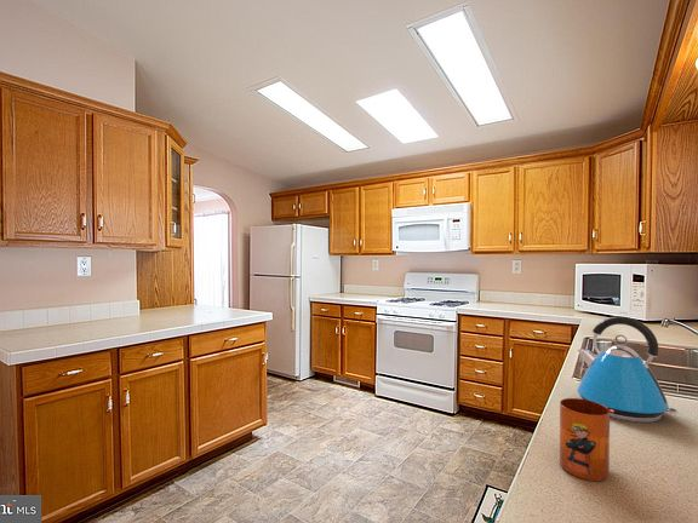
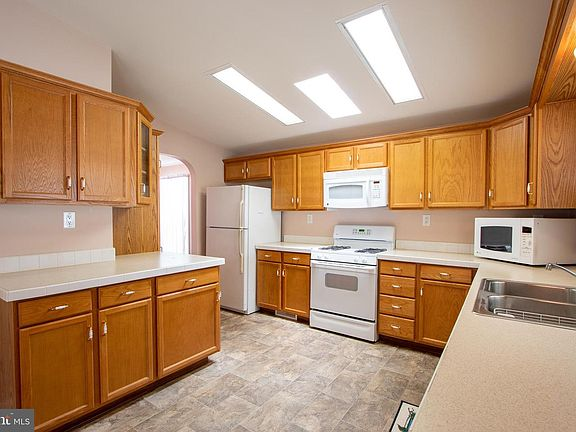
- kettle (623, 362)
- mug (587, 433)
